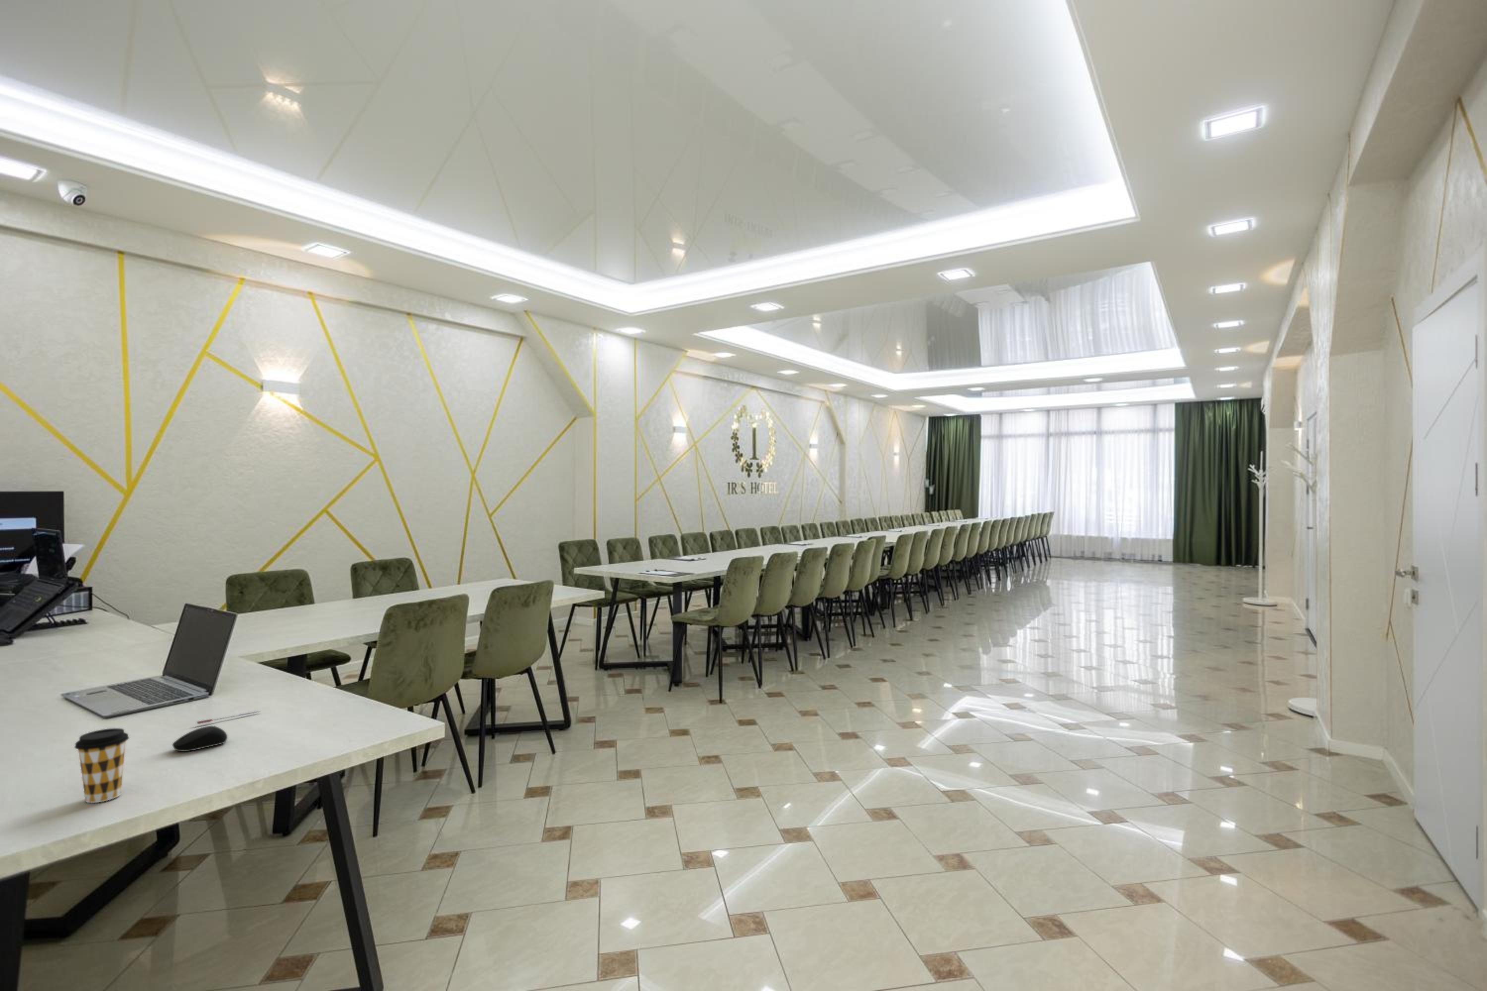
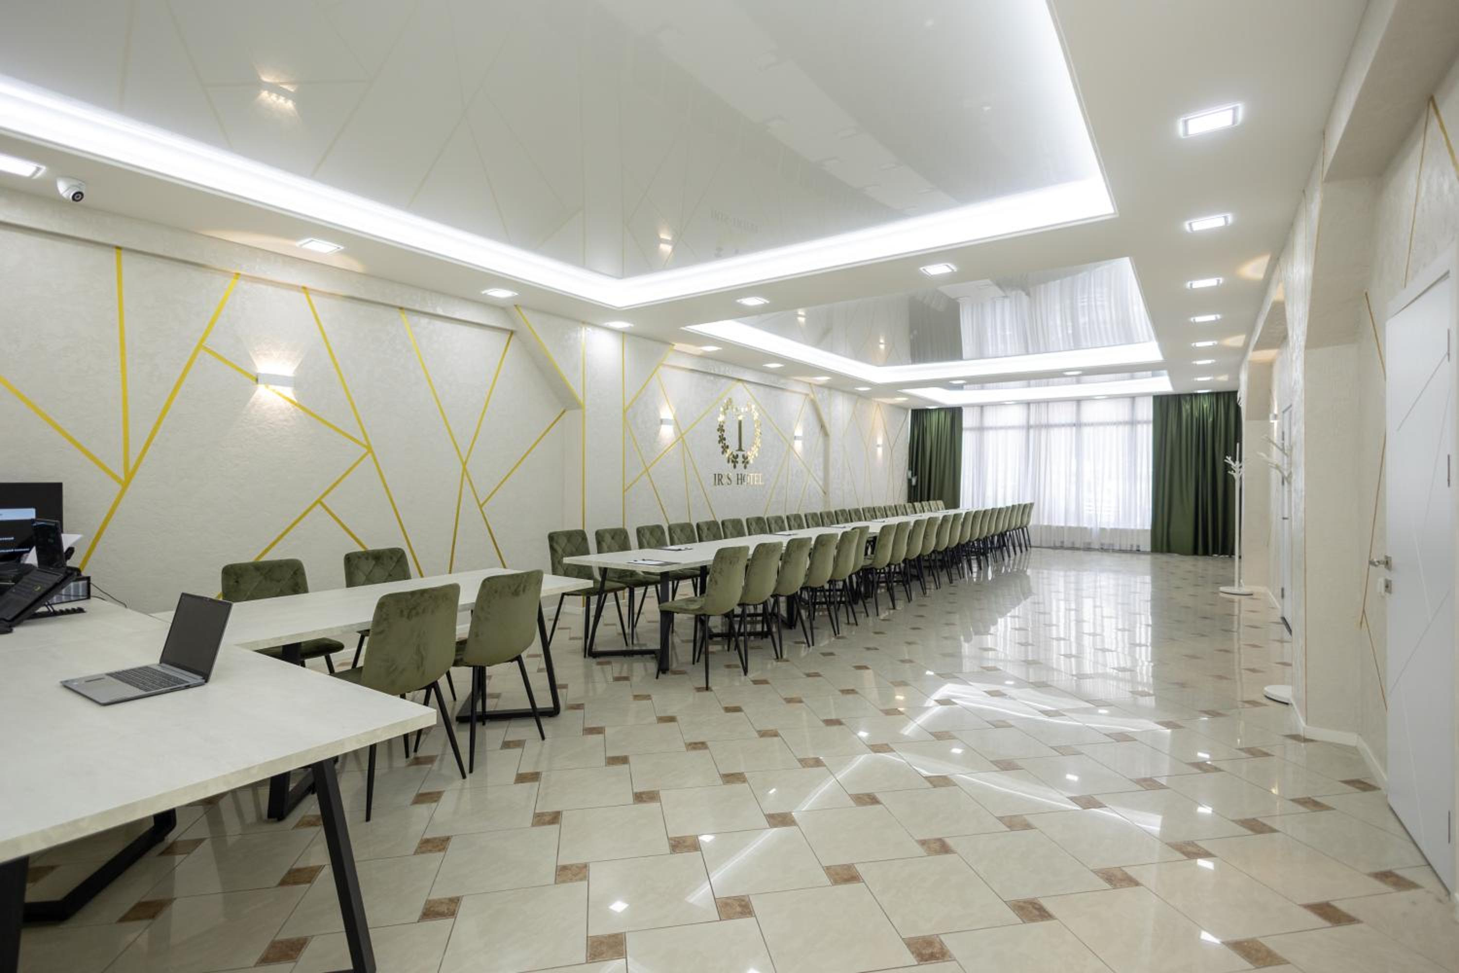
- computer mouse (200, 737)
- pen (229, 717)
- coffee cup (103, 765)
